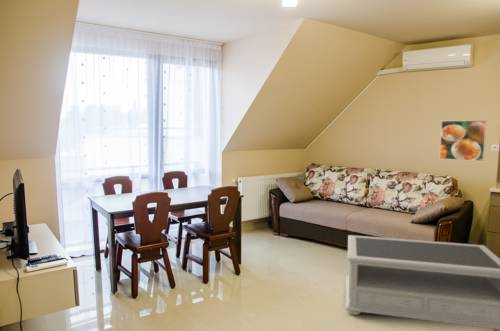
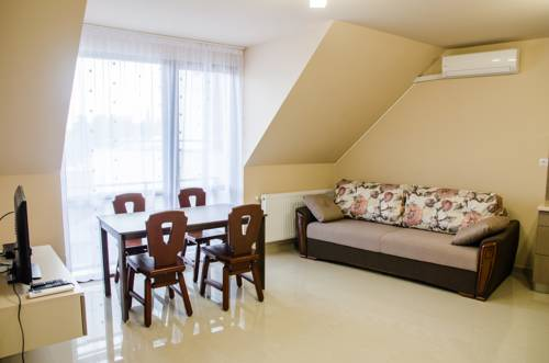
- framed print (462, 140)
- coffee table (418, 278)
